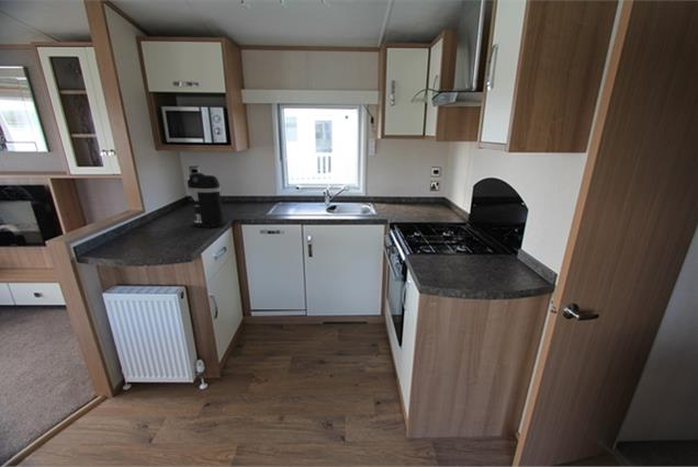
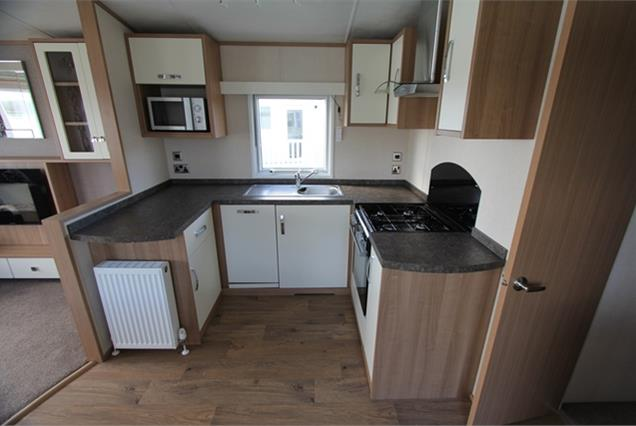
- coffee maker (205, 198)
